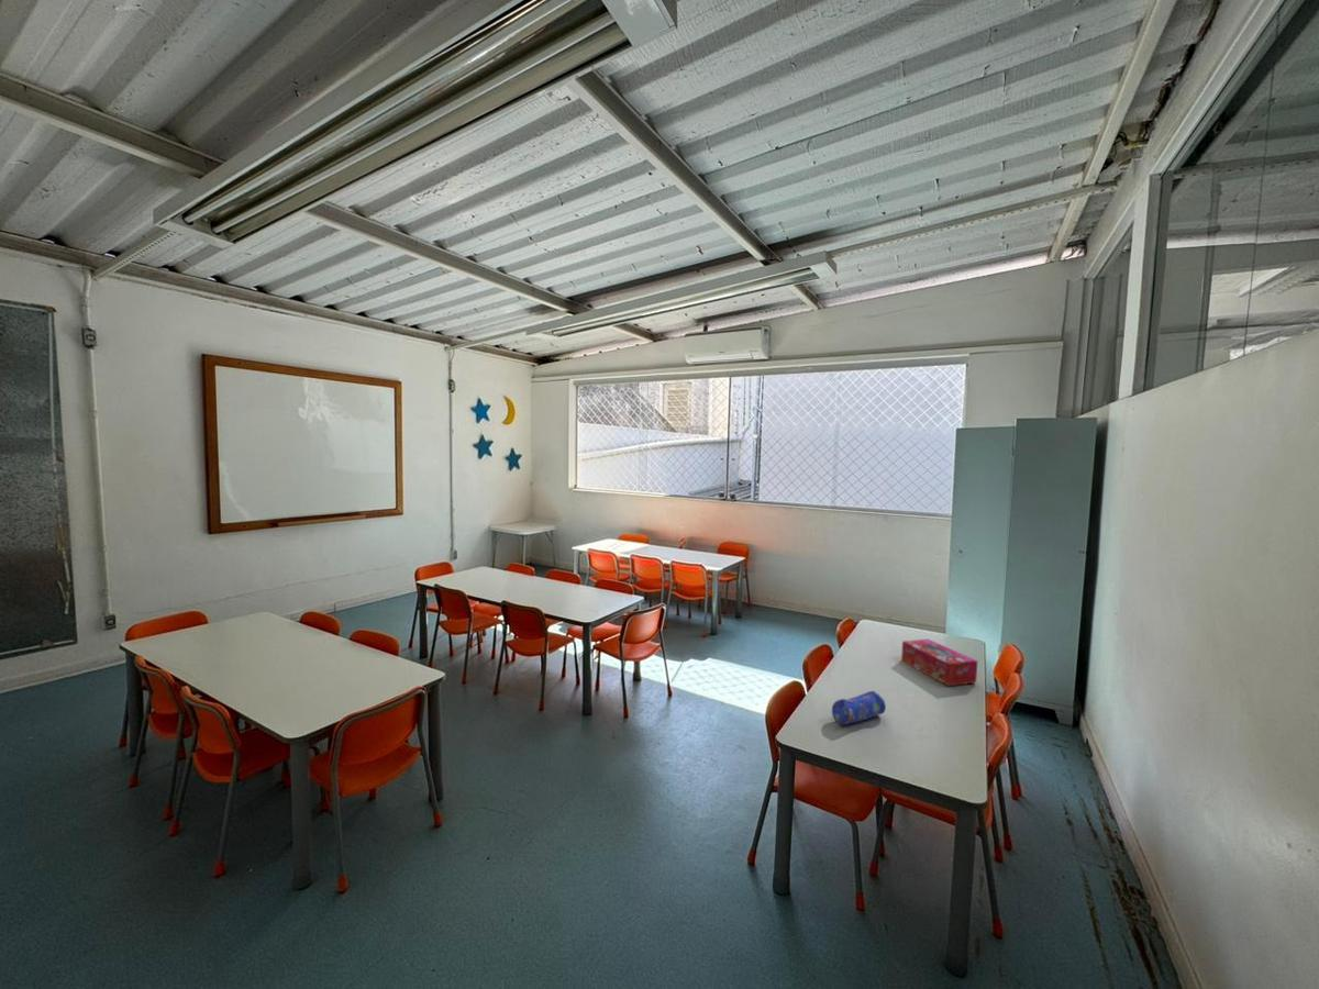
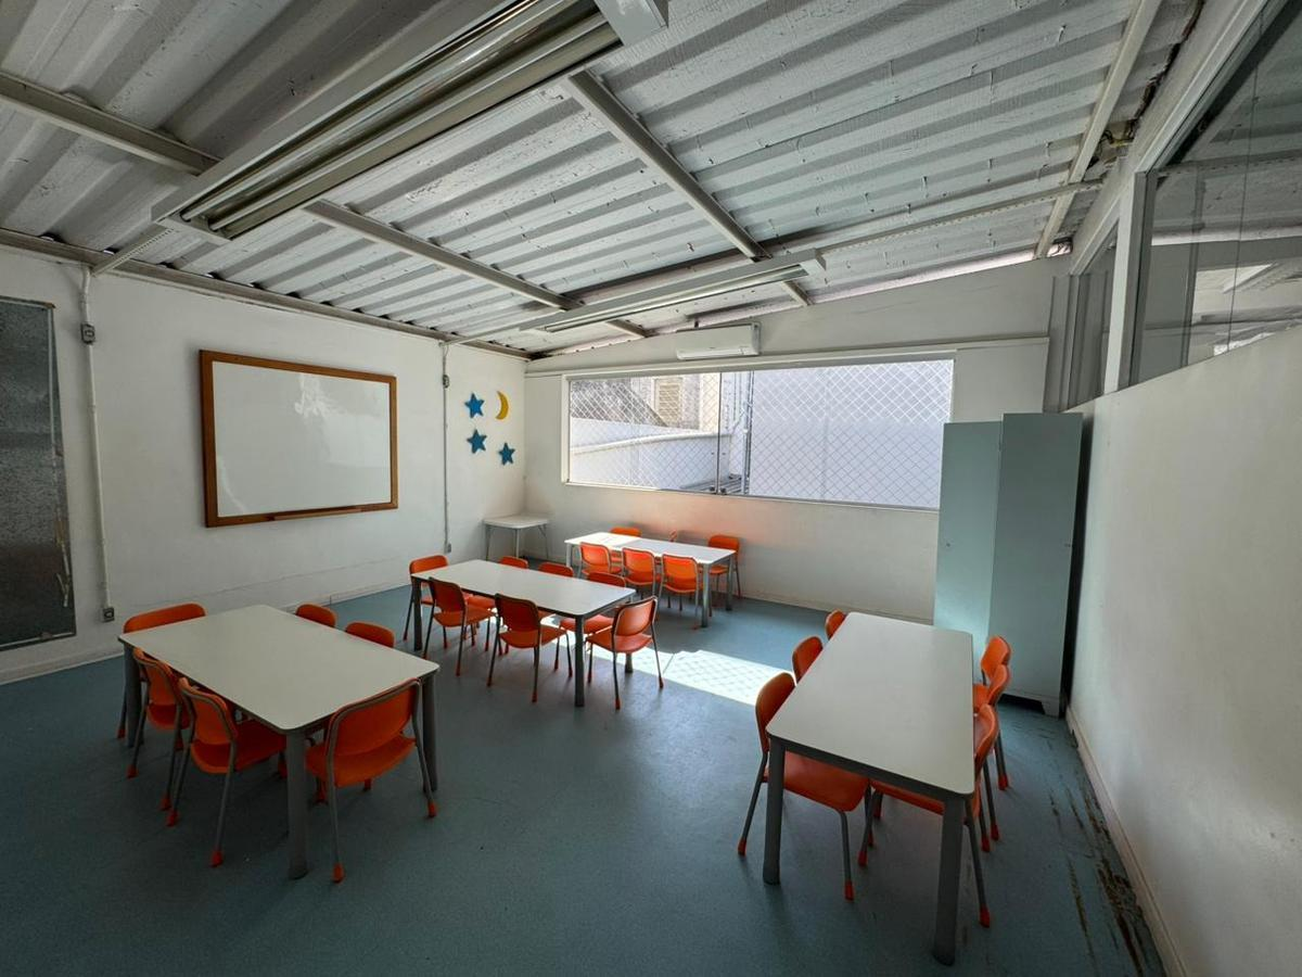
- pencil case (858, 707)
- tissue box (938, 660)
